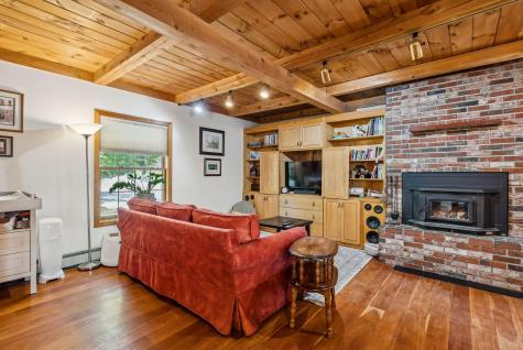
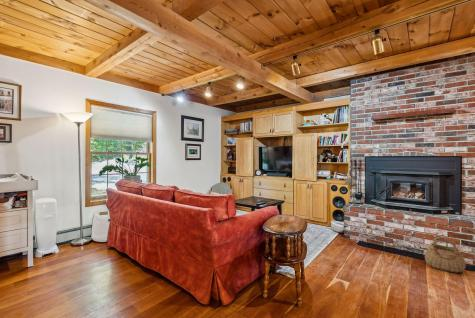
+ basket (444, 252)
